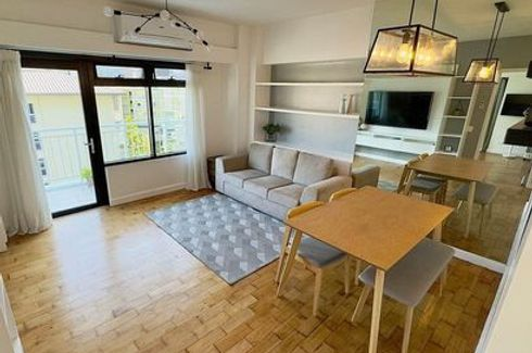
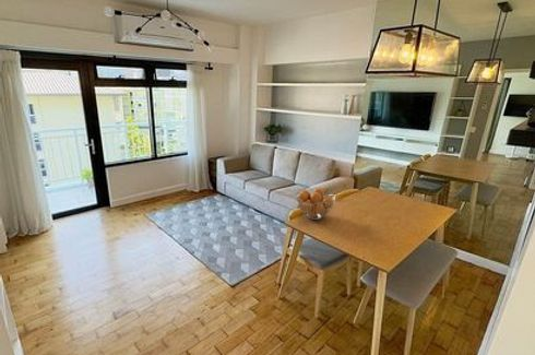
+ fruit basket (314, 203)
